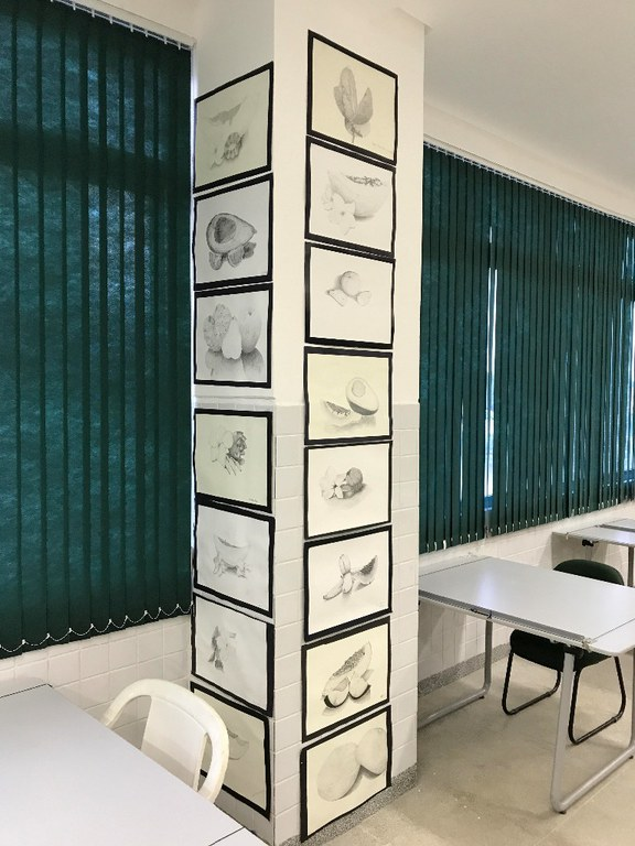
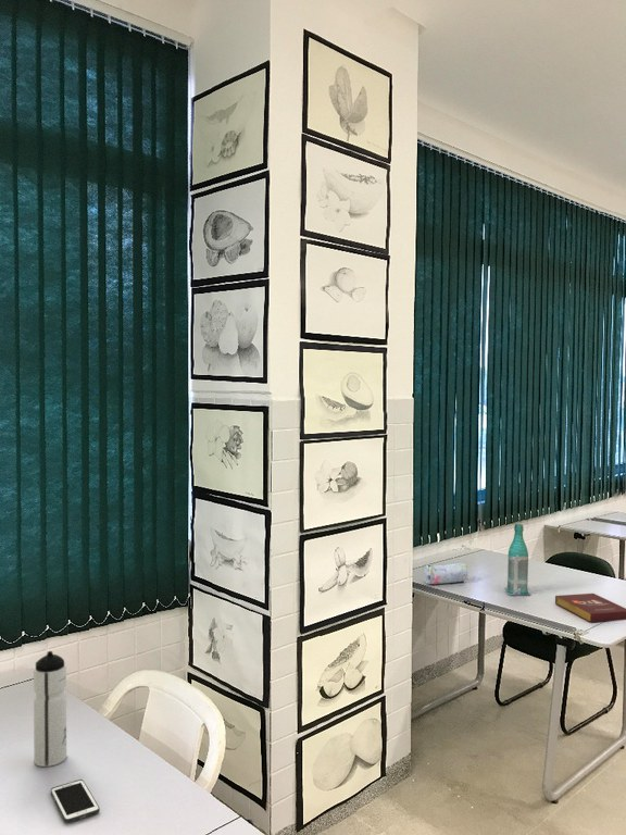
+ cell phone (74, 800)
+ water bottle (50, 705)
+ book (591, 607)
+ pencil case (445, 573)
+ bottle (517, 558)
